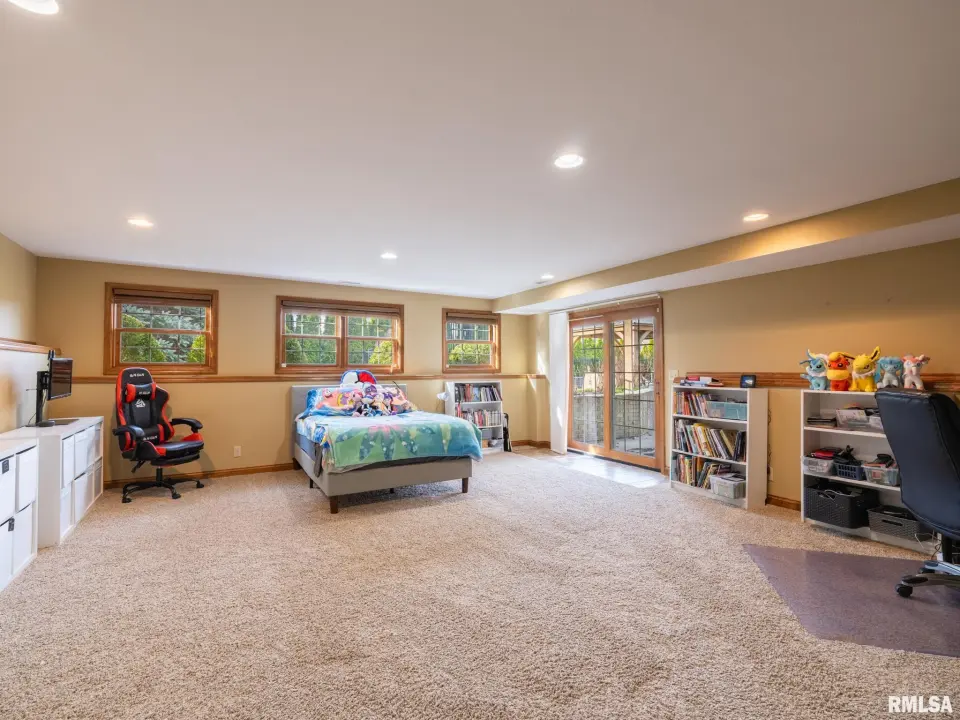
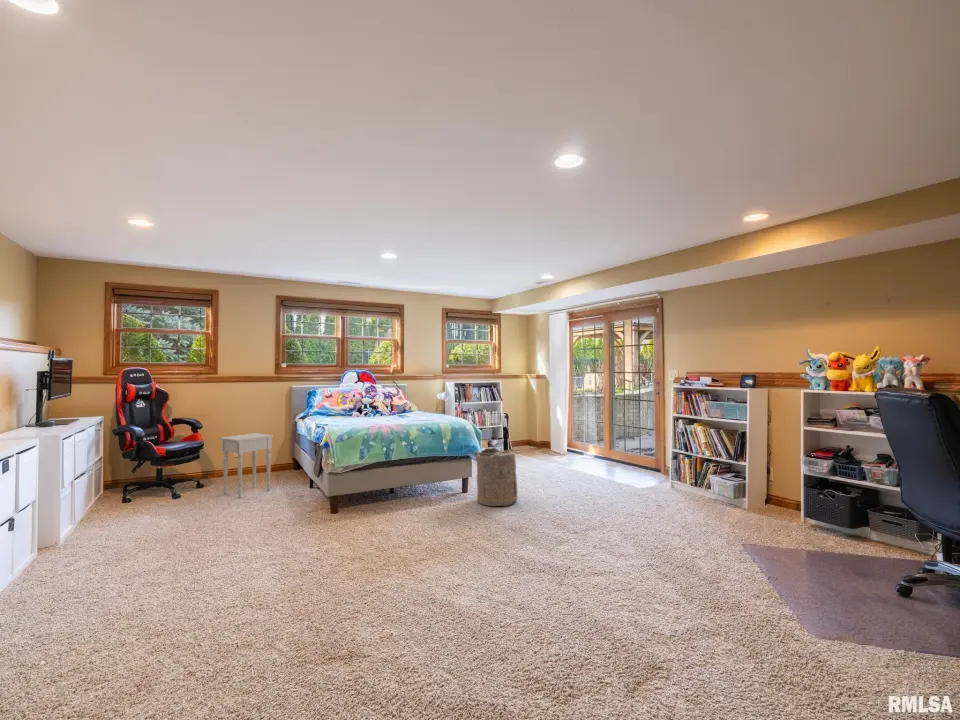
+ nightstand (242, 461)
+ laundry hamper (498, 474)
